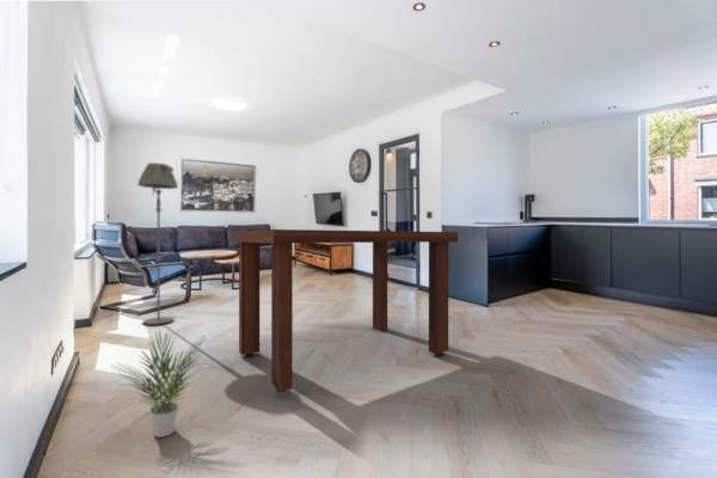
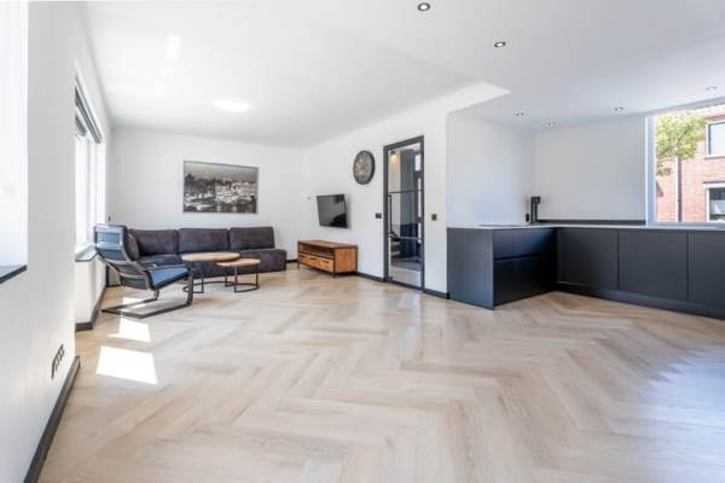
- potted plant (164, 385)
- floor lamp (158, 243)
- dining table (373, 293)
